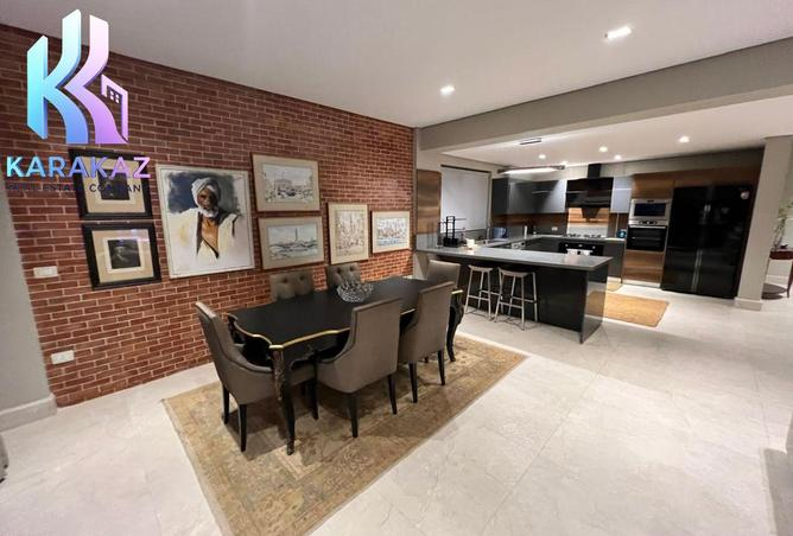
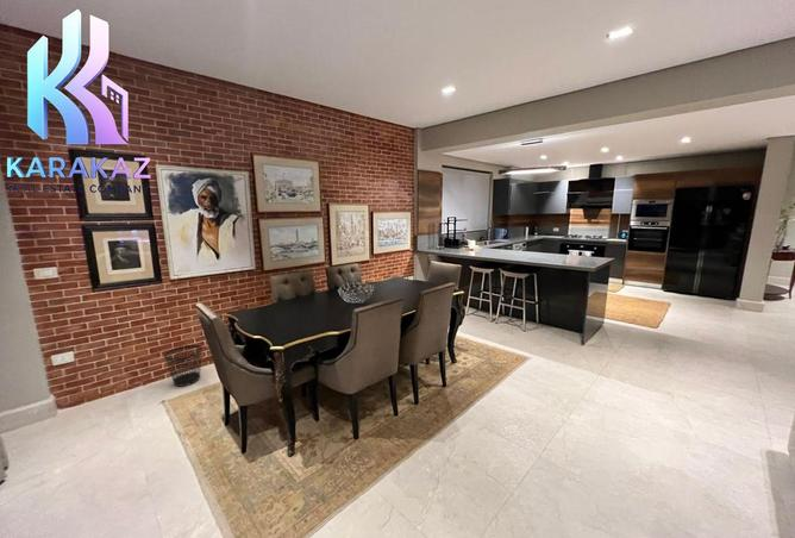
+ wastebasket (184, 365)
